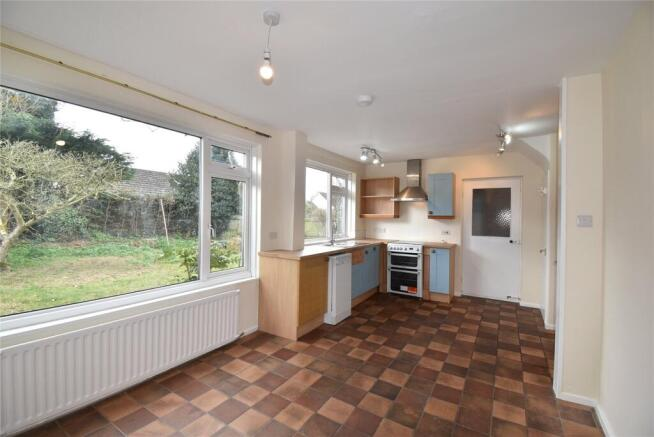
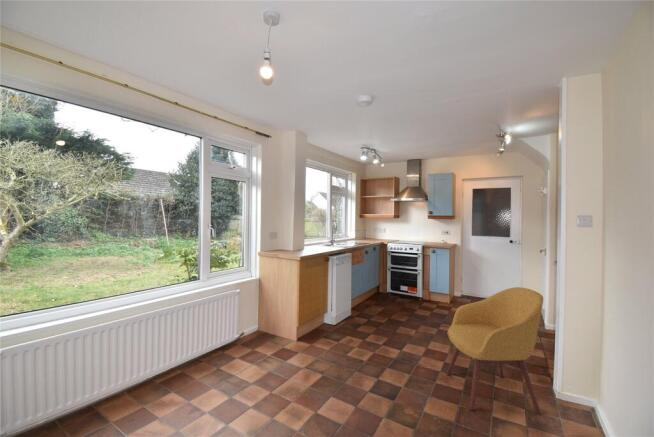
+ chair (492, 340)
